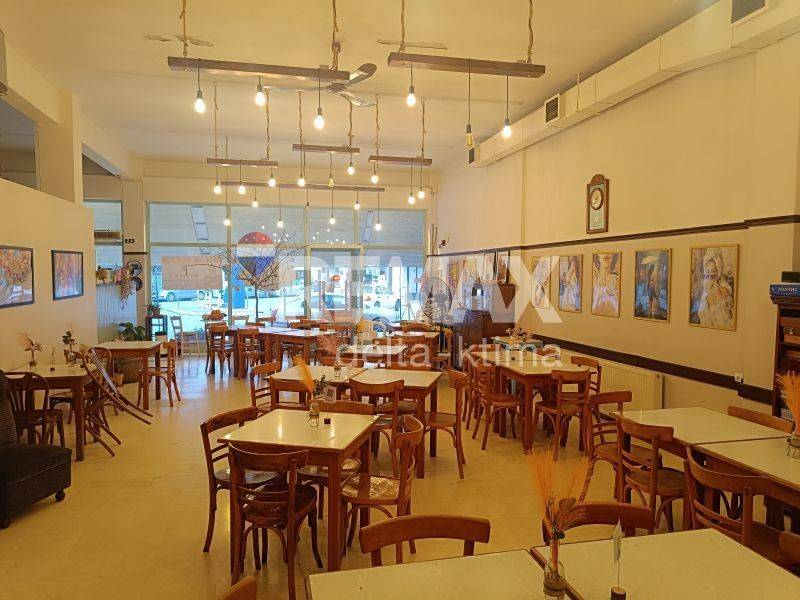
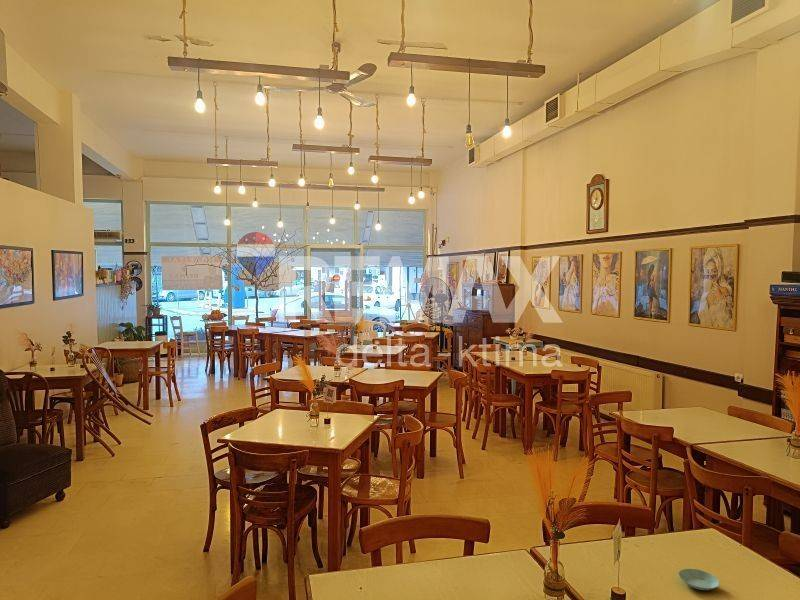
+ saucer (698, 581)
